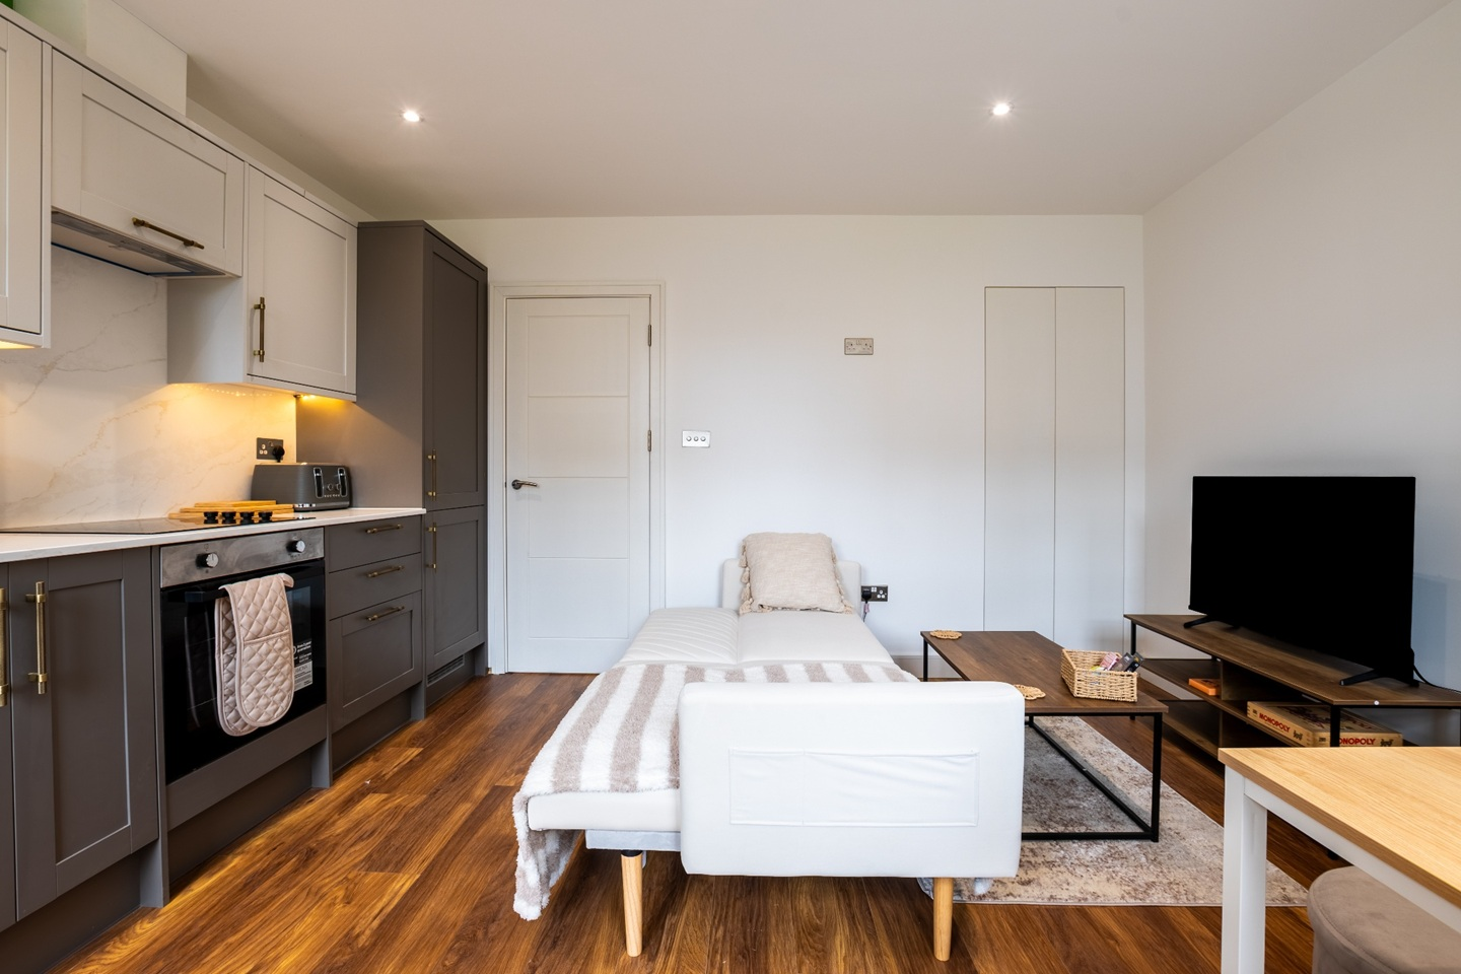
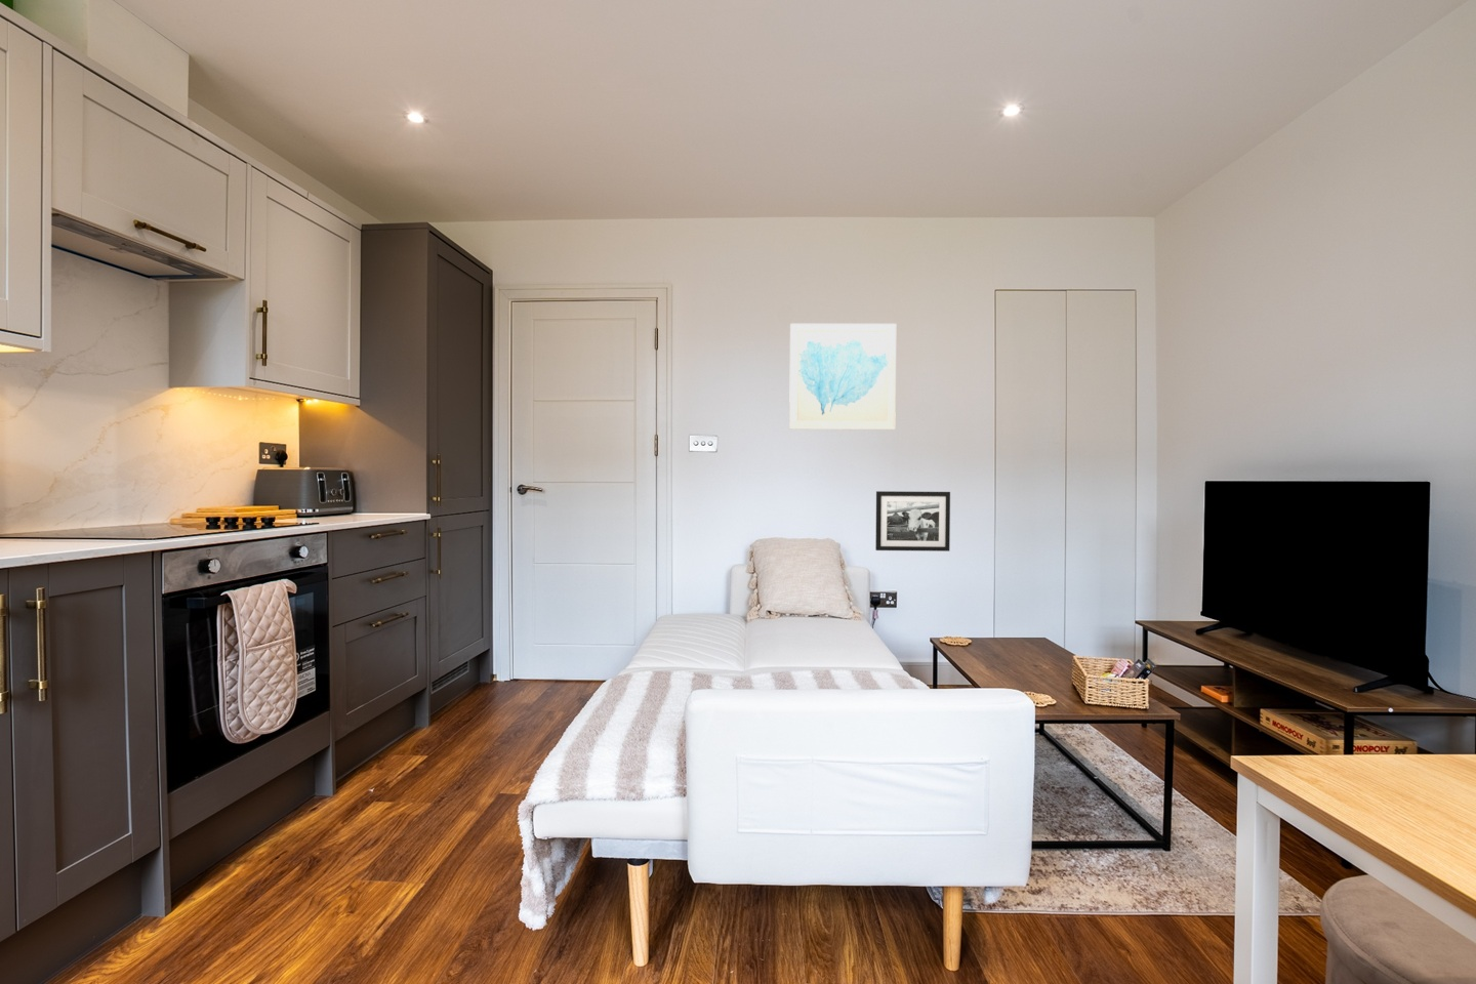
+ wall art (842, 377)
+ picture frame (913, 521)
